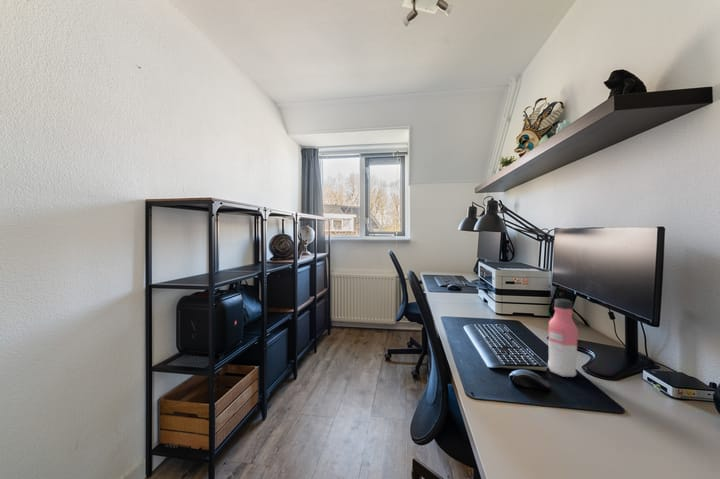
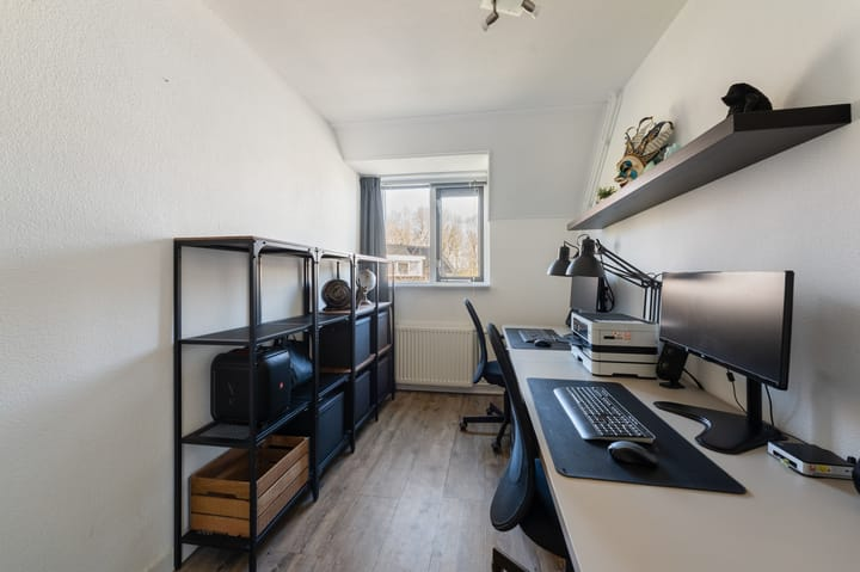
- water bottle (562, 336)
